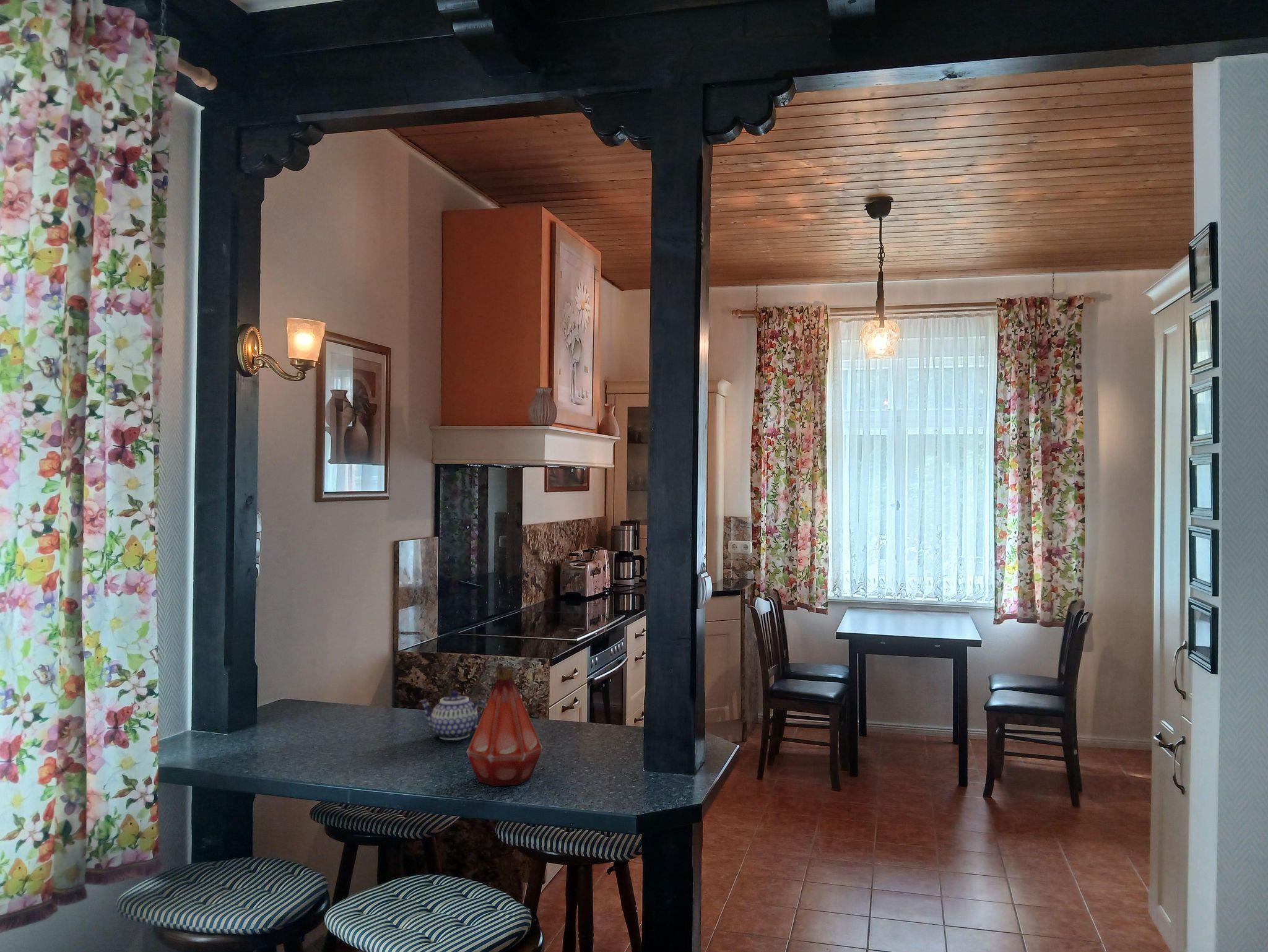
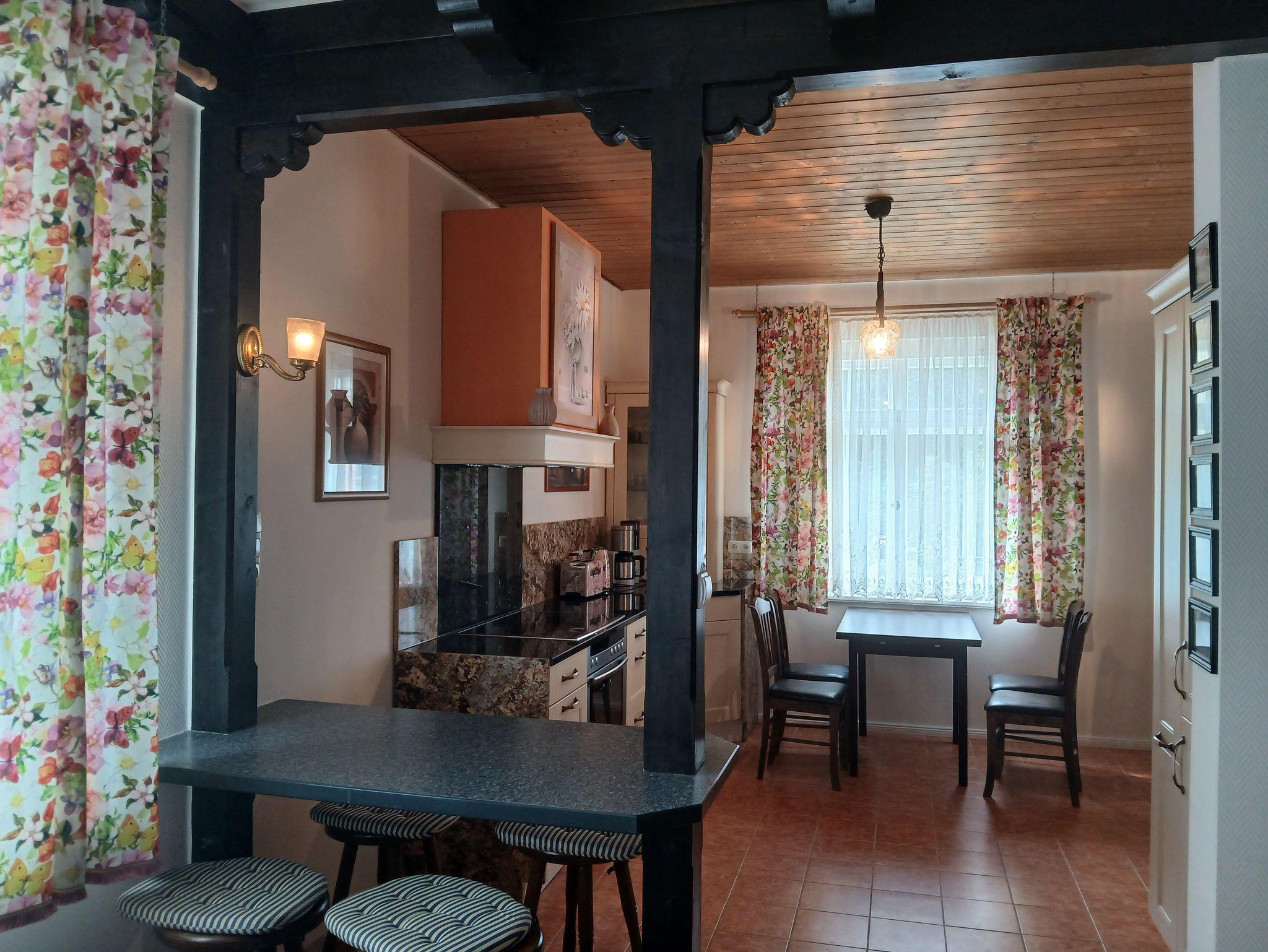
- teapot (454, 713)
- bottle (503, 722)
